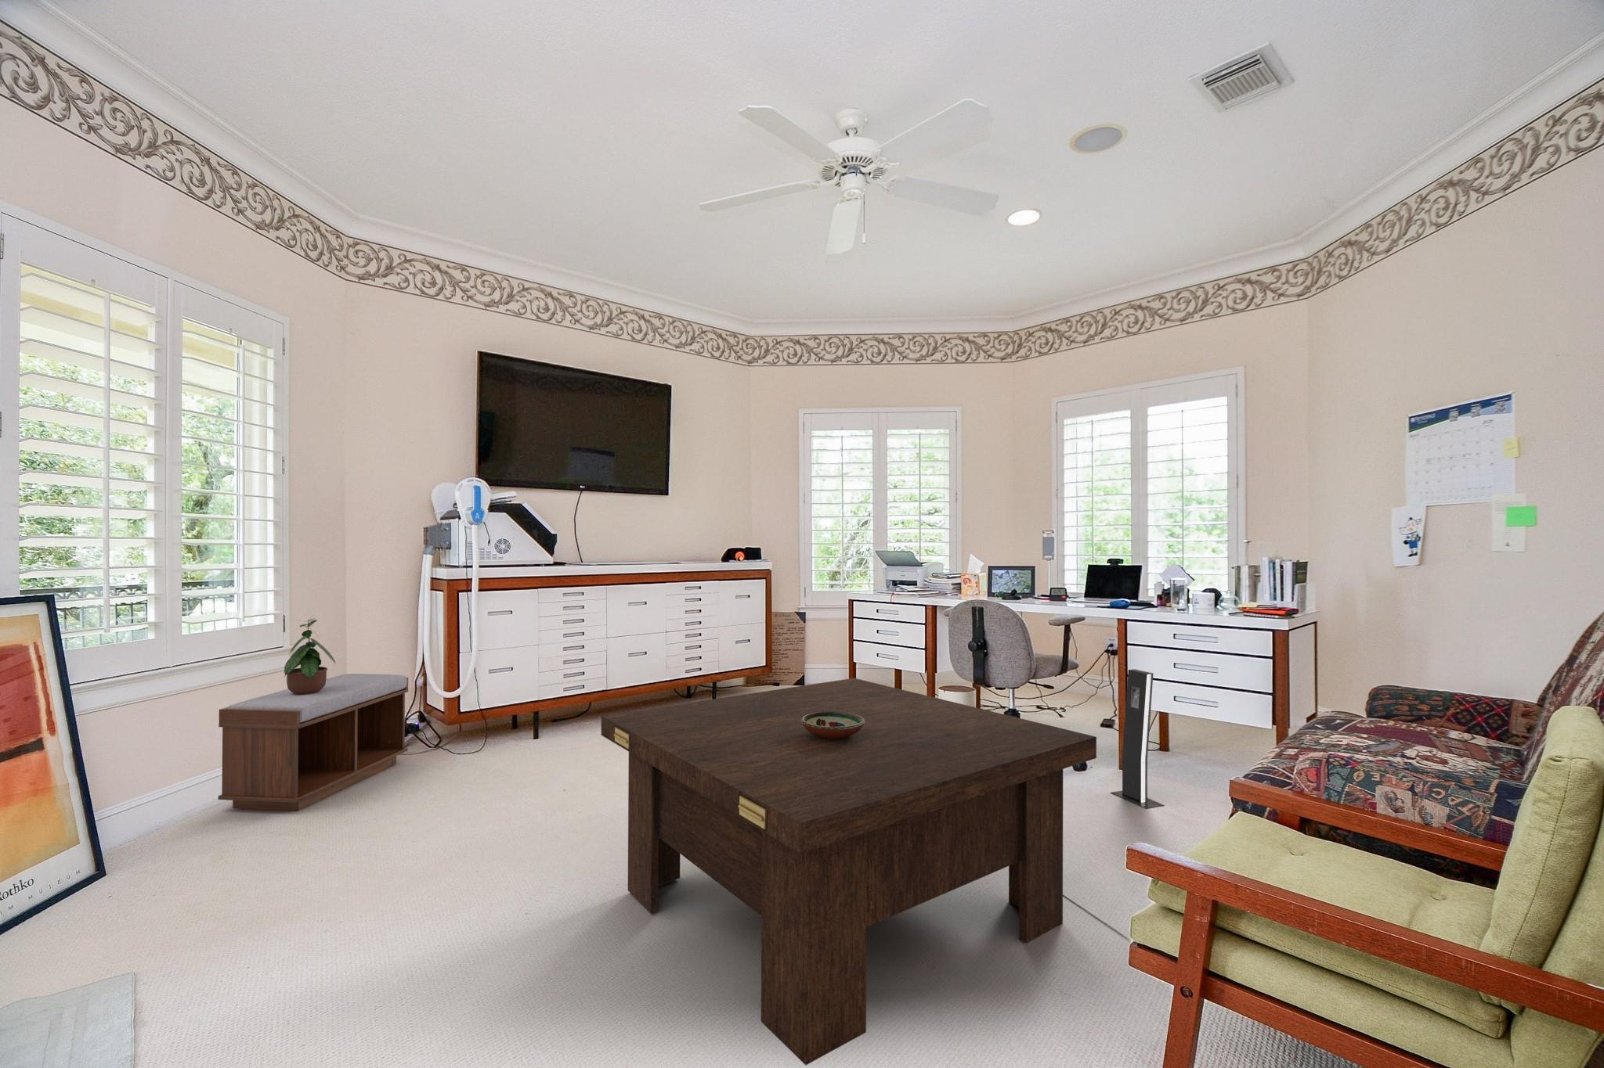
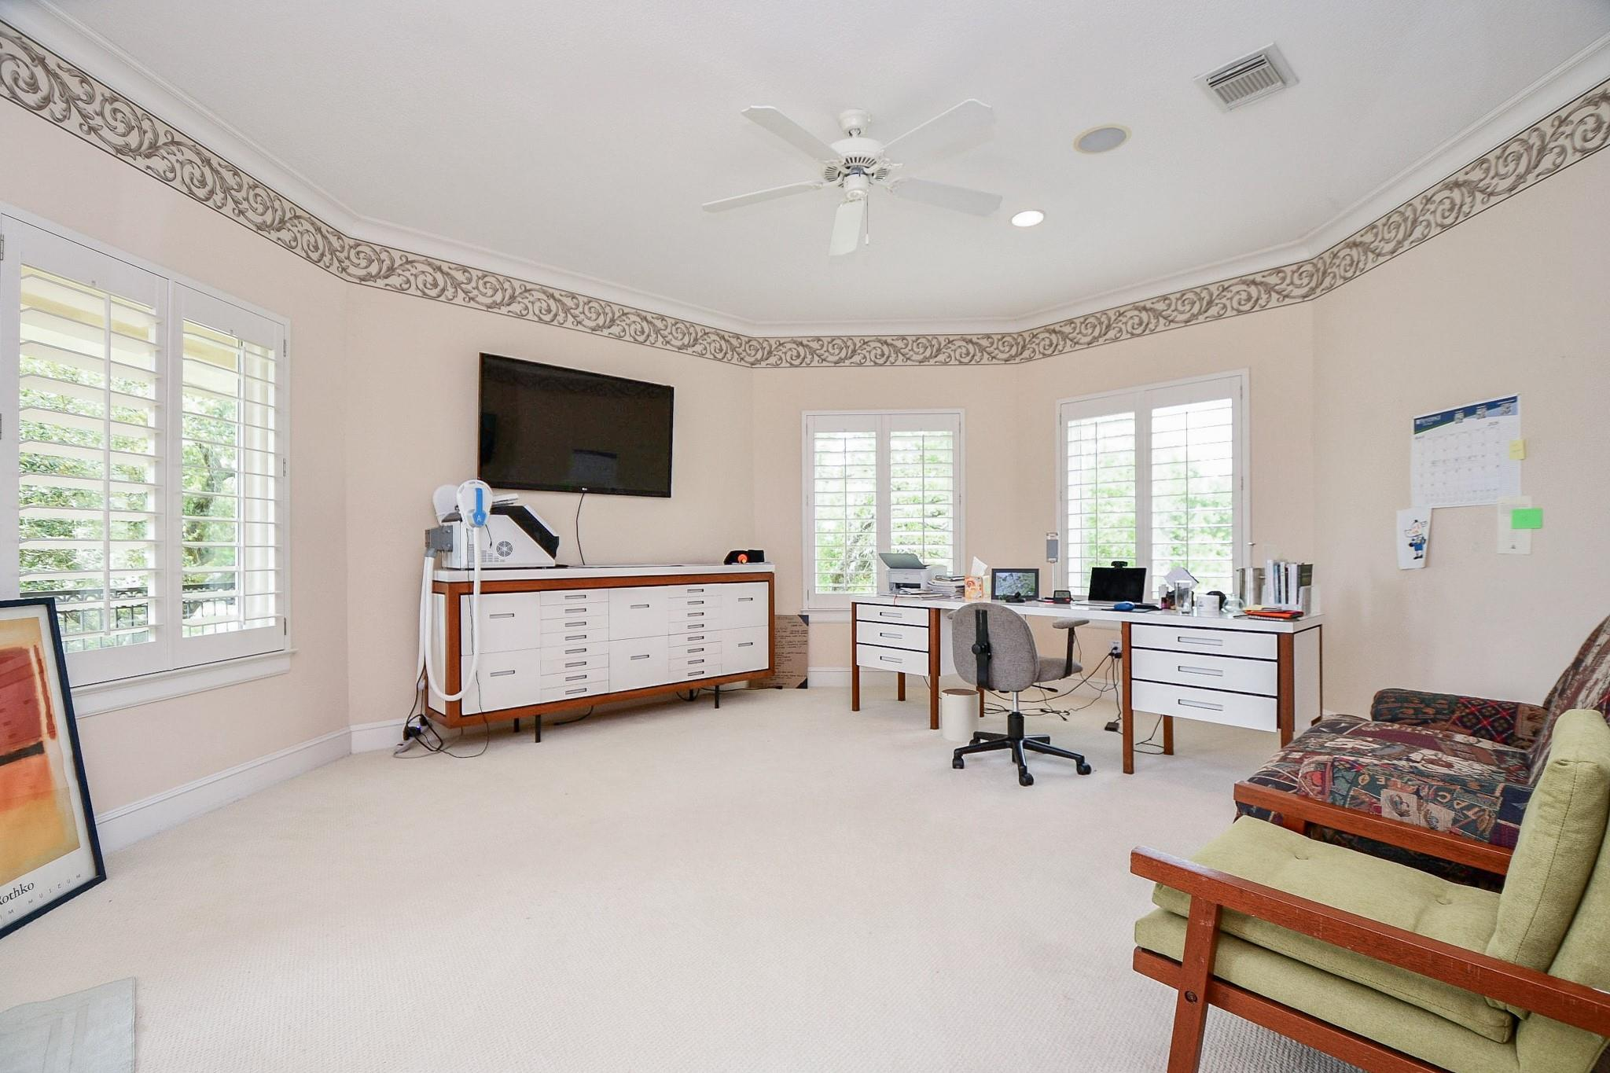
- decorative bowl (832, 726)
- coffee table (835, 816)
- potted plant (309, 653)
- bench (323, 734)
- speaker (1137, 735)
